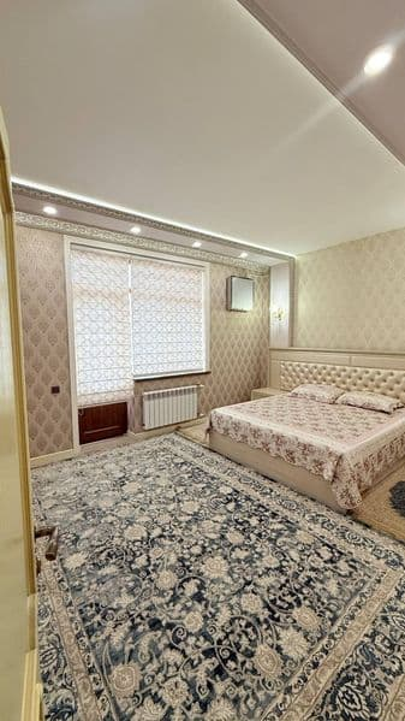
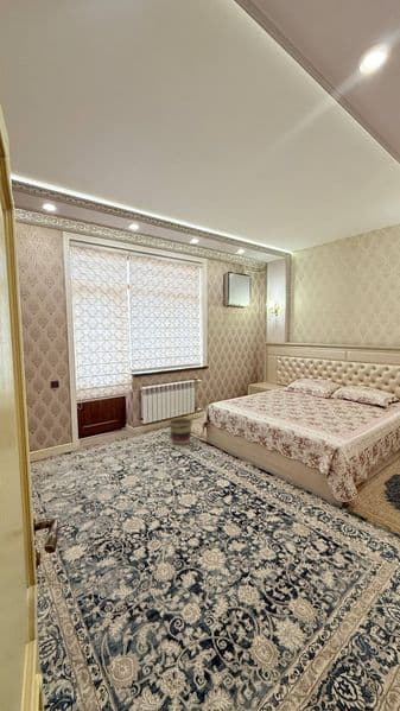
+ basket (180, 431)
